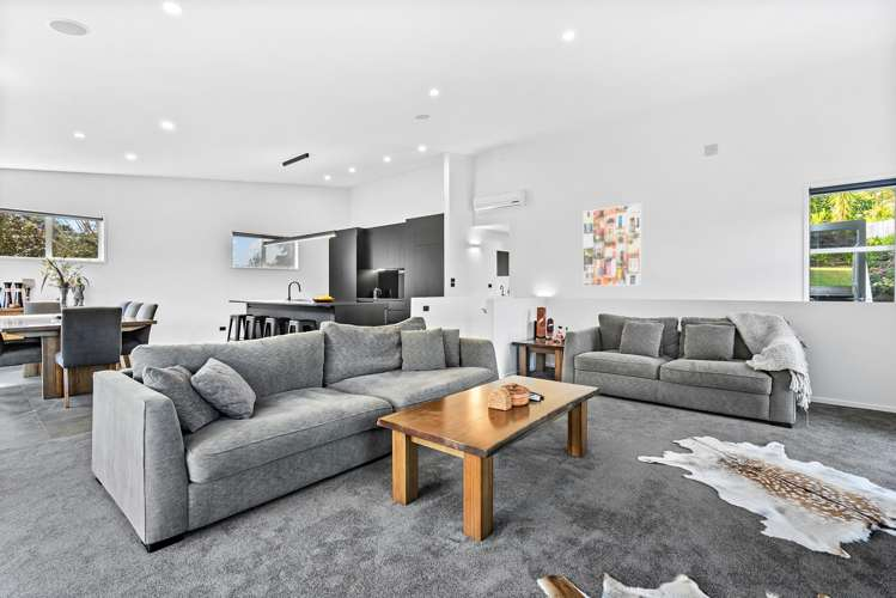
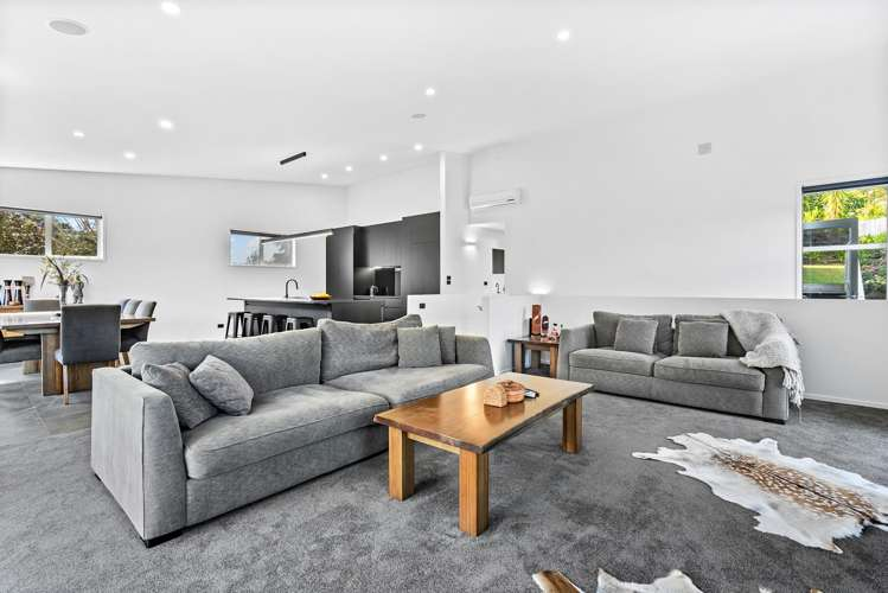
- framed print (610, 246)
